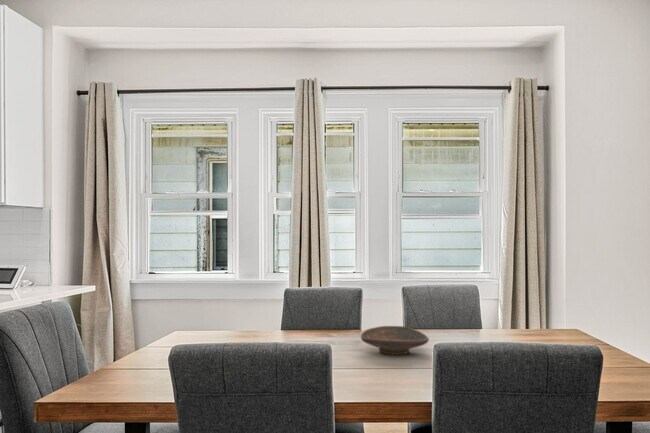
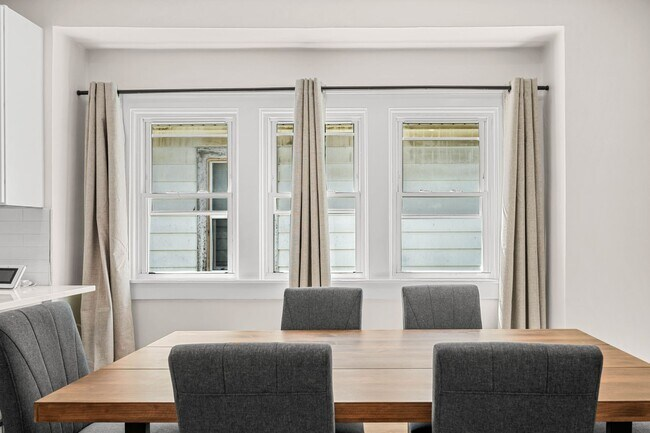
- decorative bowl (394, 341)
